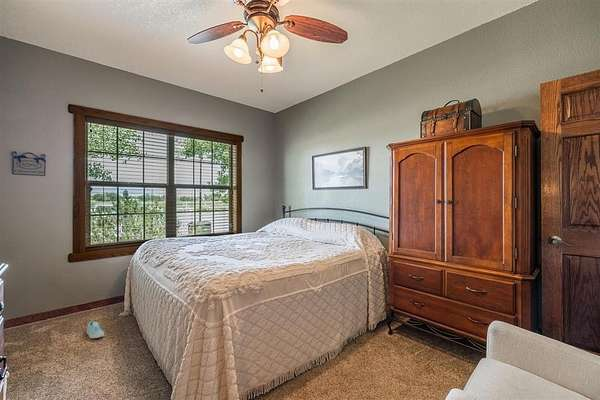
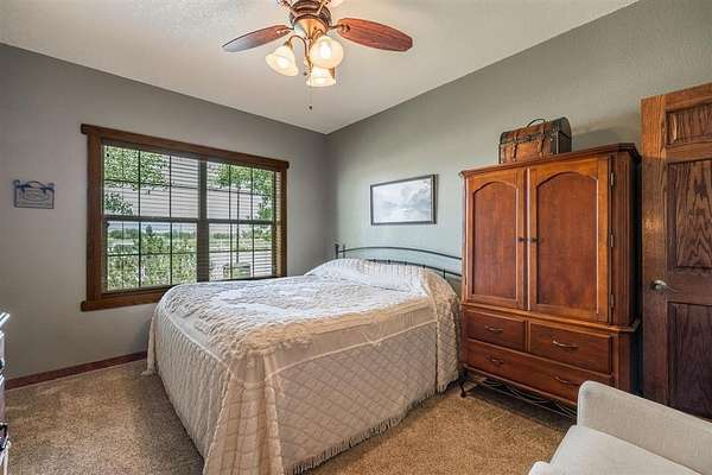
- sneaker (94, 328)
